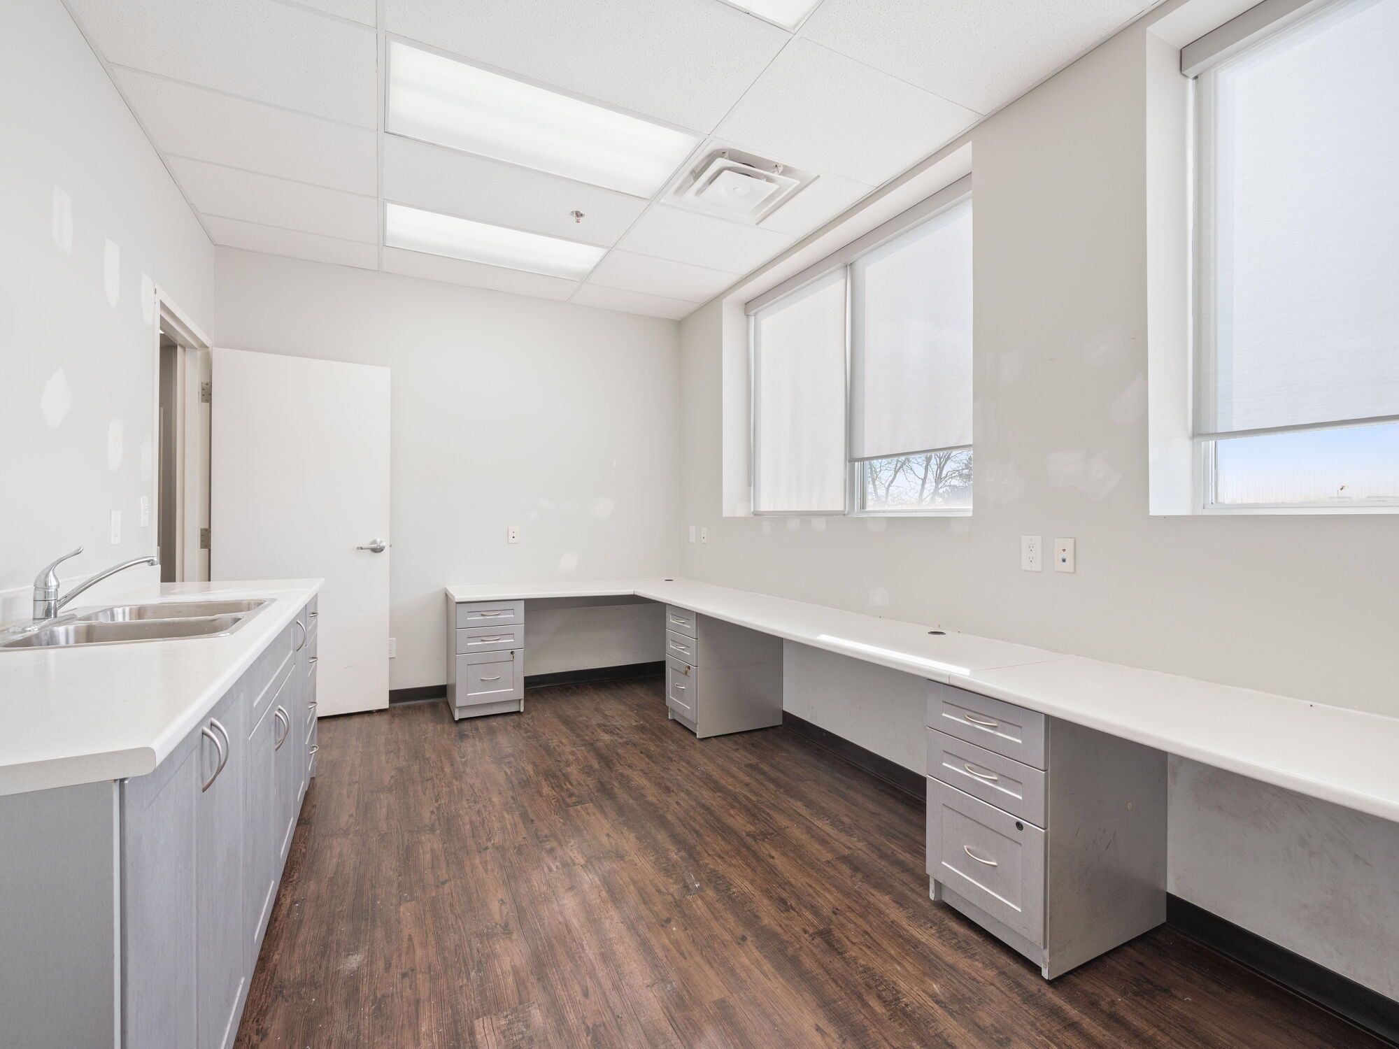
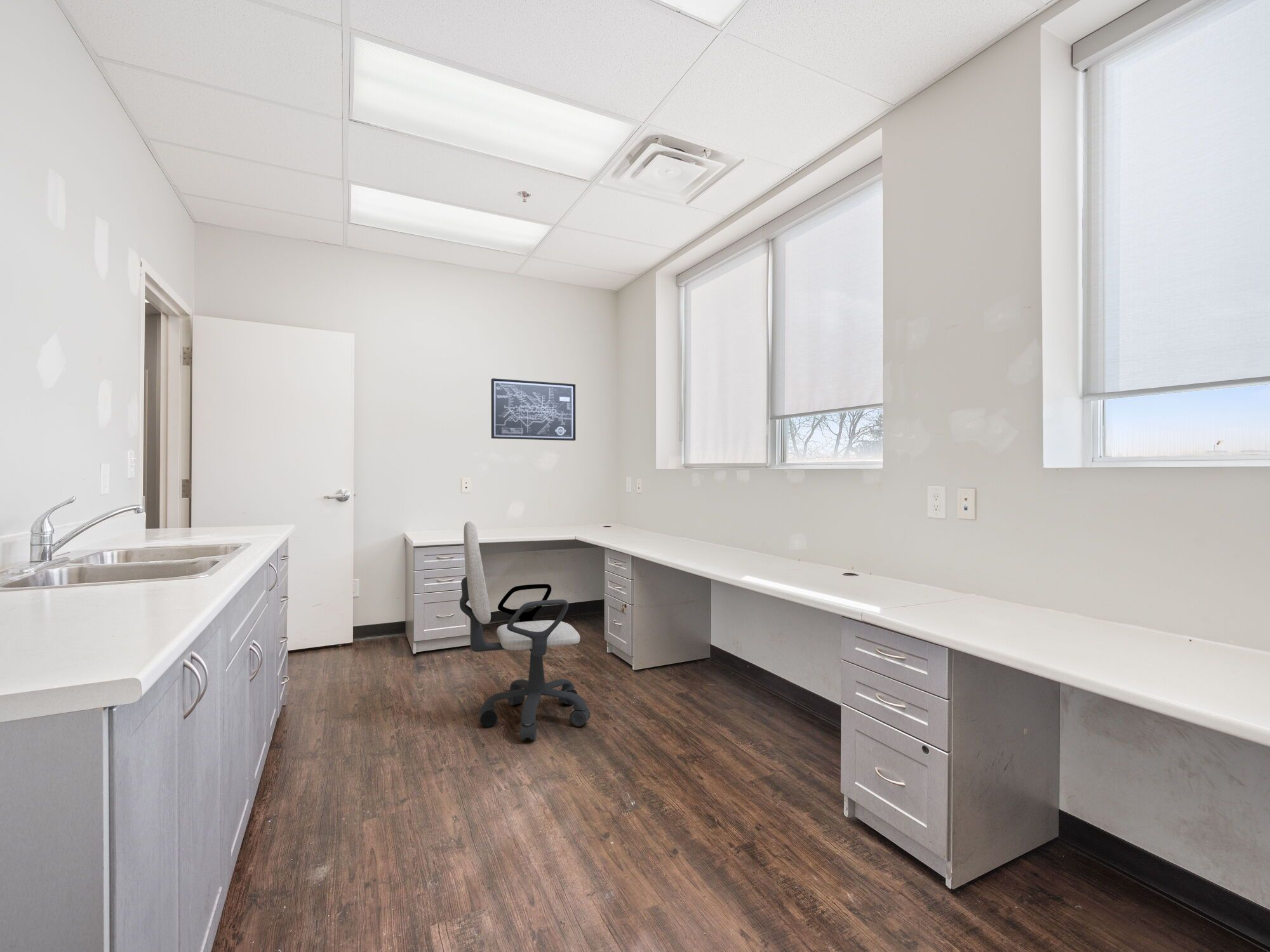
+ office chair (524, 620)
+ wall art (534, 410)
